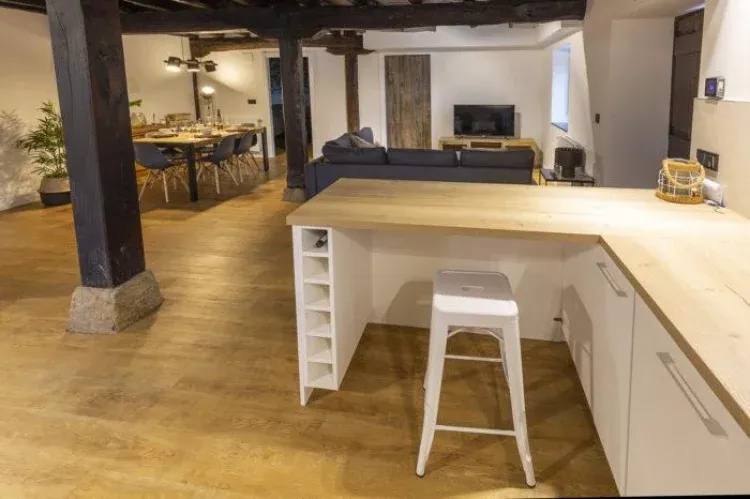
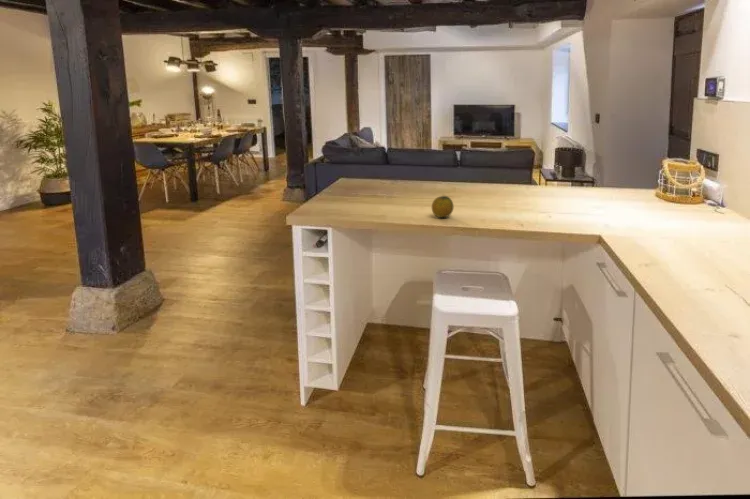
+ fruit (442, 206)
